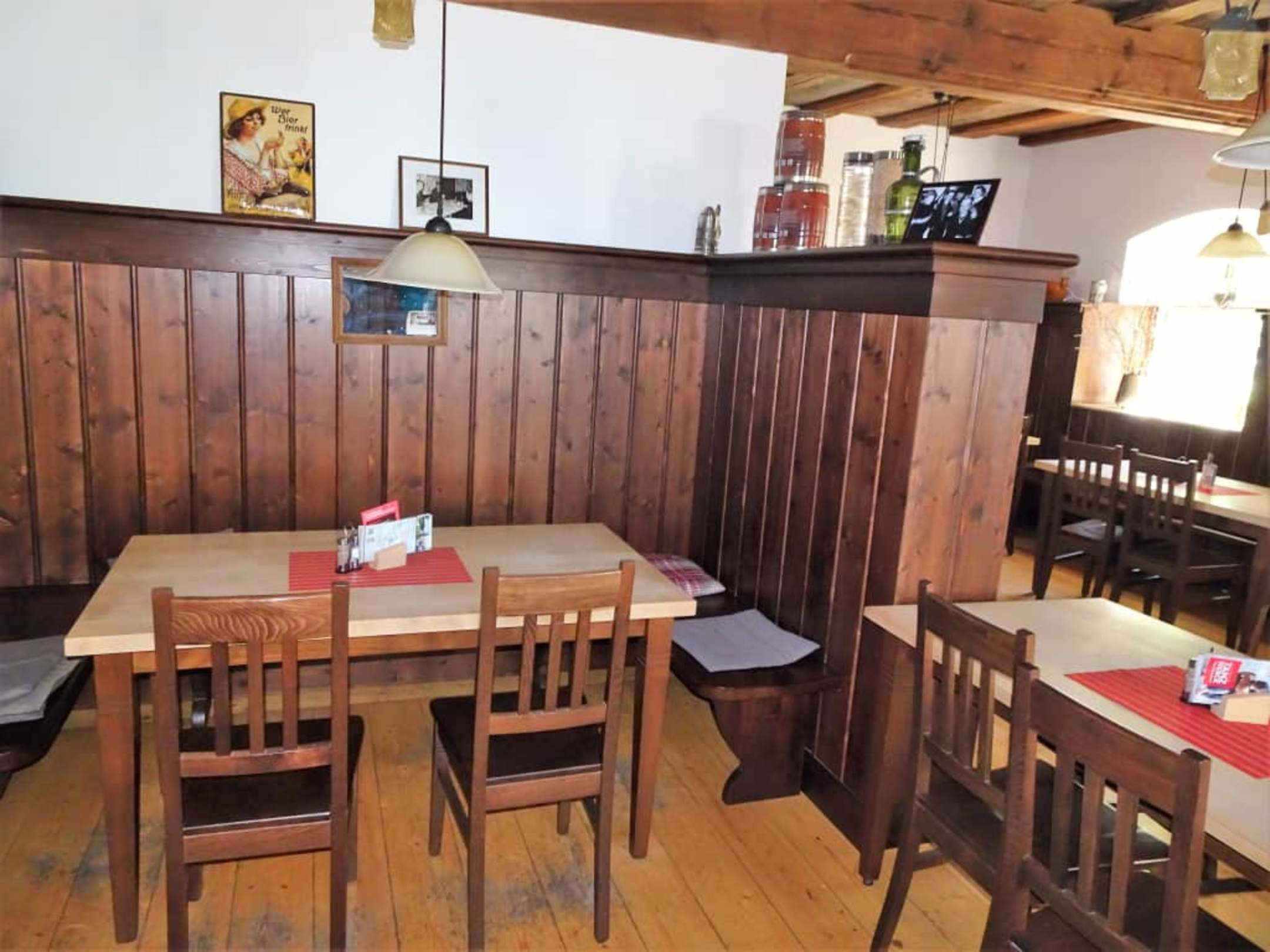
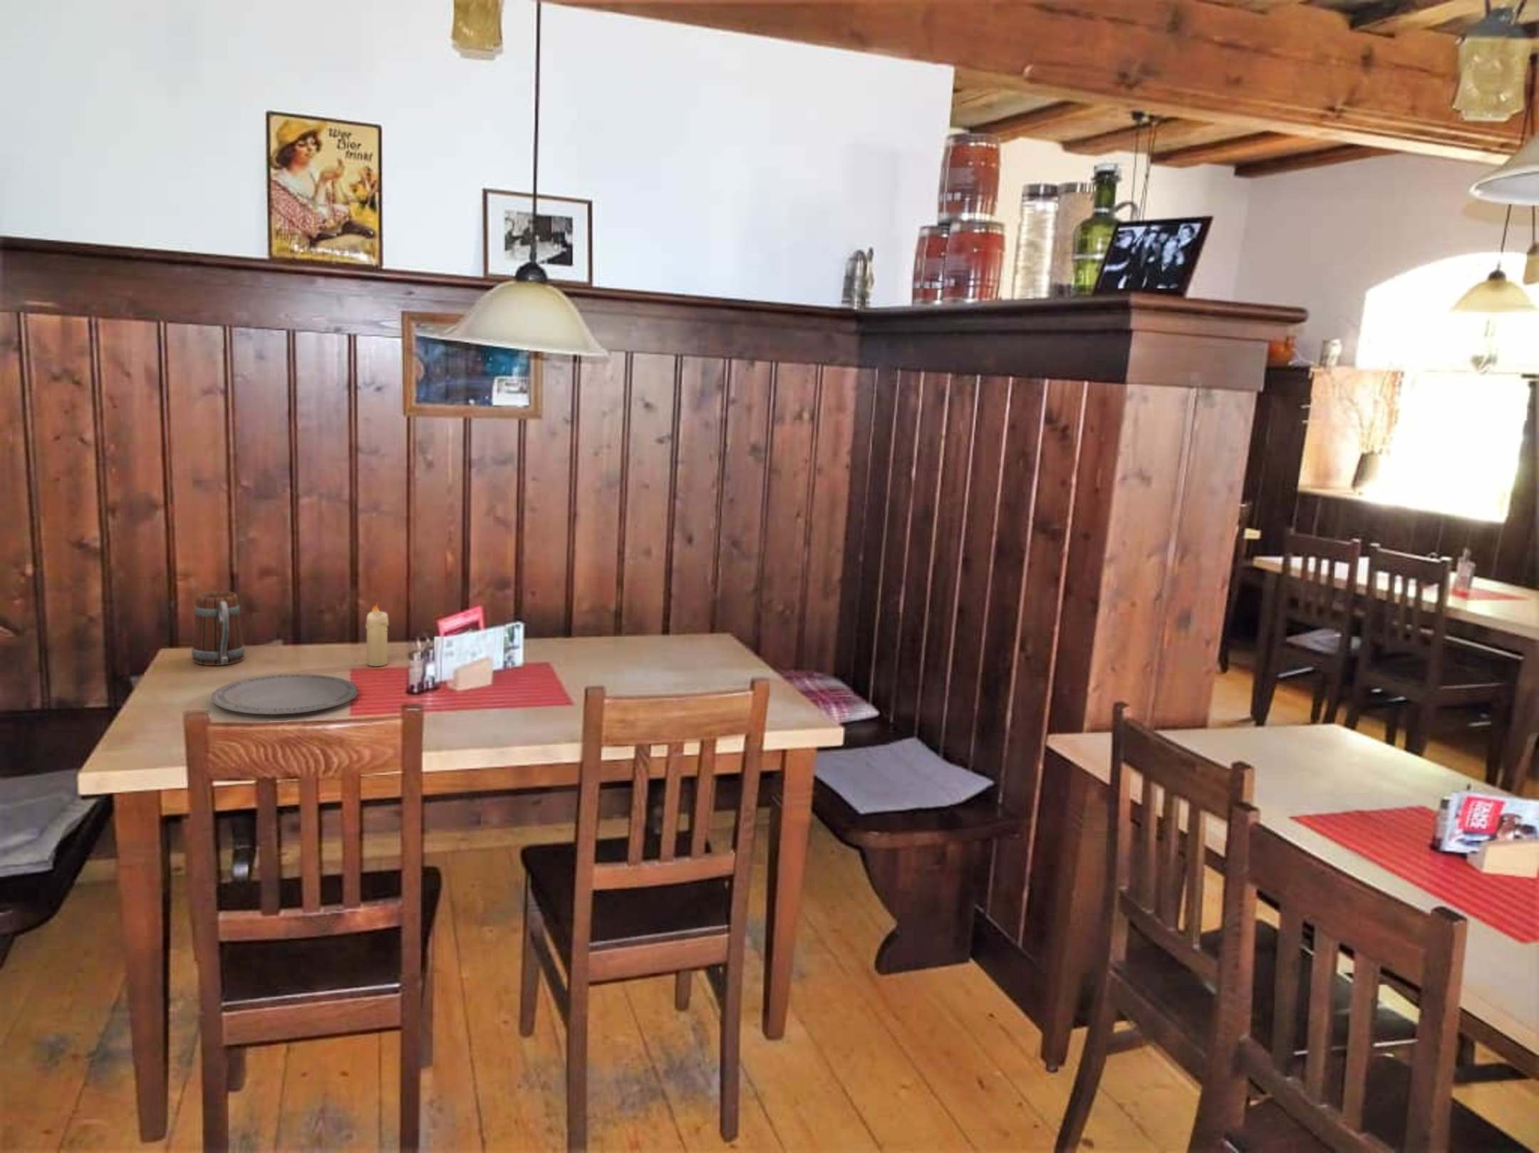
+ beer mug (219, 630)
+ candle (377, 632)
+ plate (286, 695)
